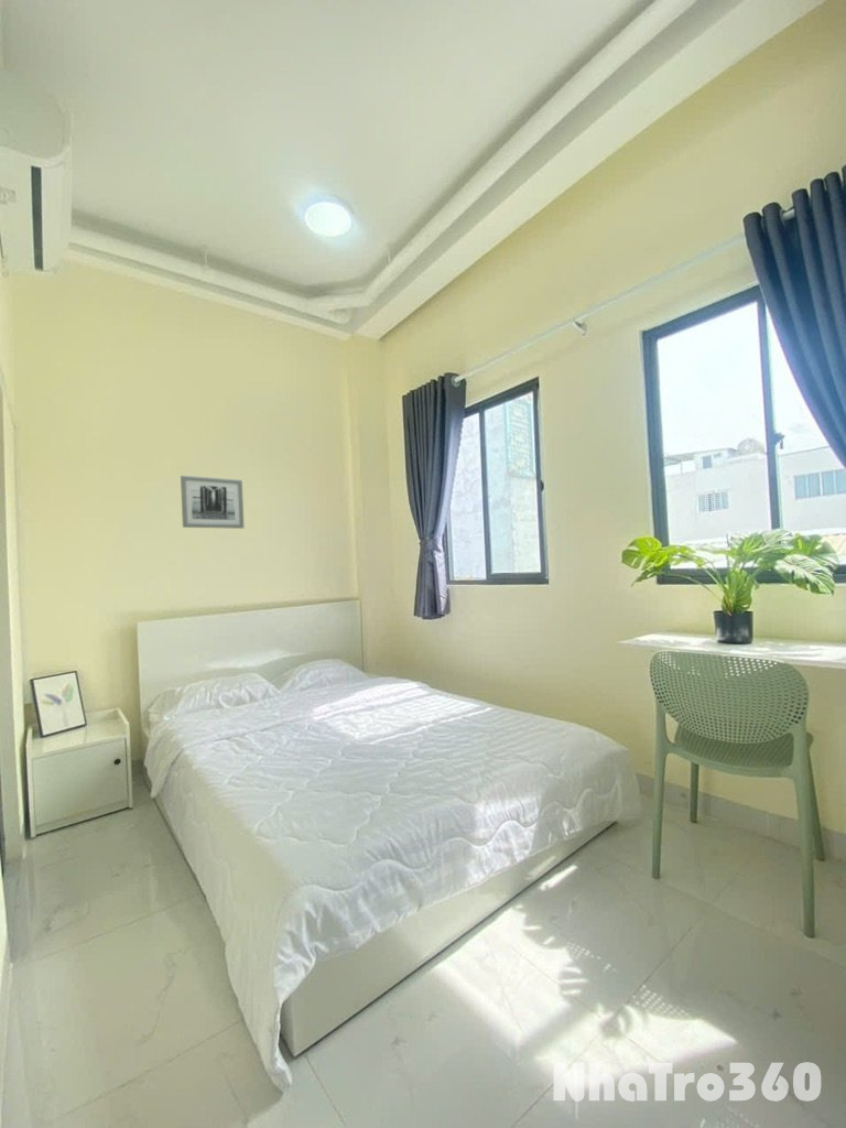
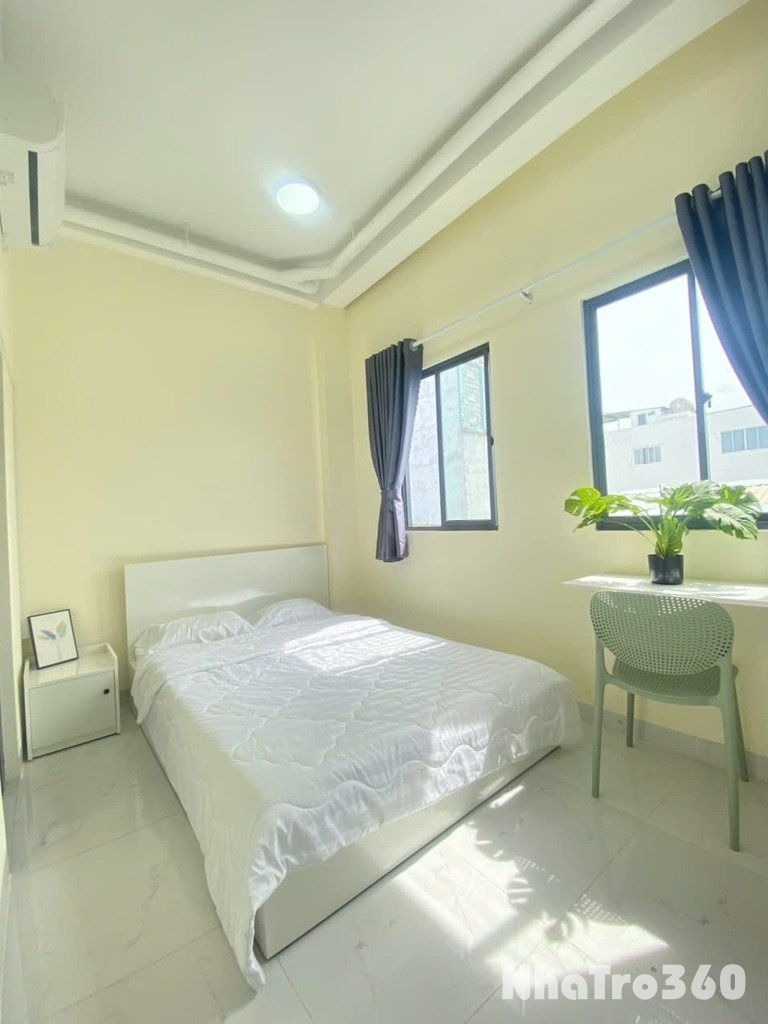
- wall art (213, 502)
